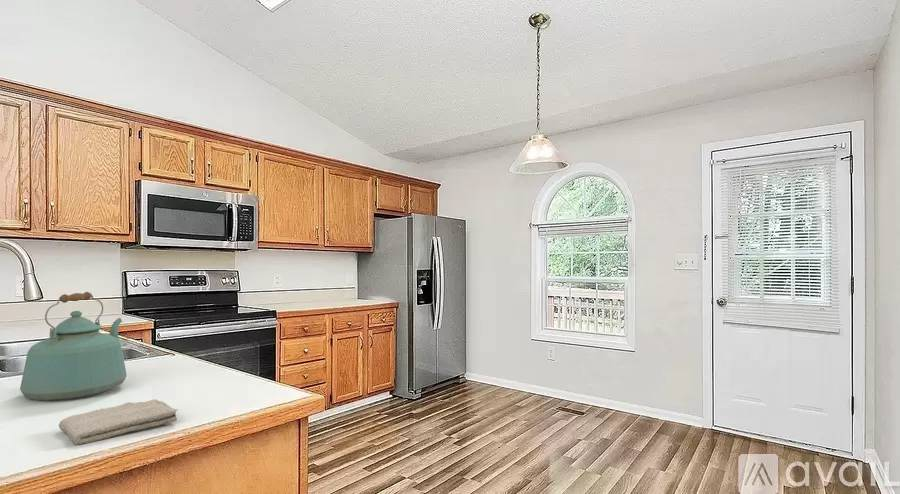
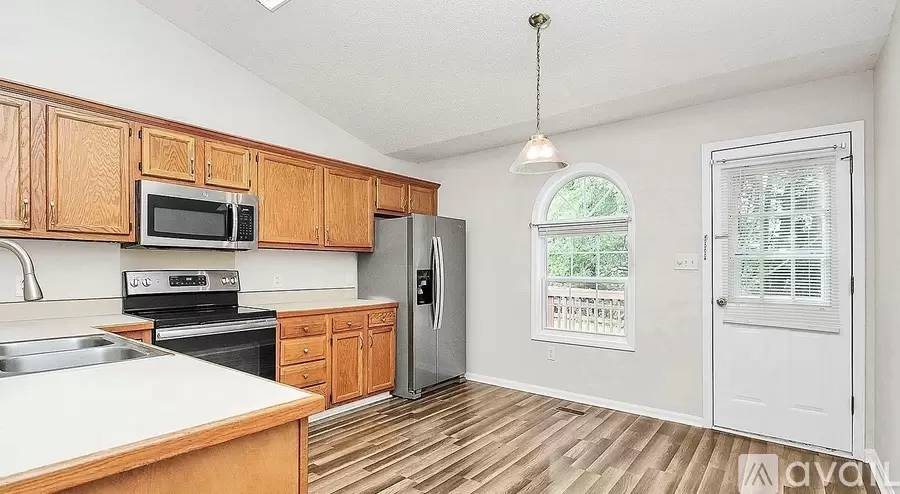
- kettle (83, 340)
- washcloth (121, 418)
